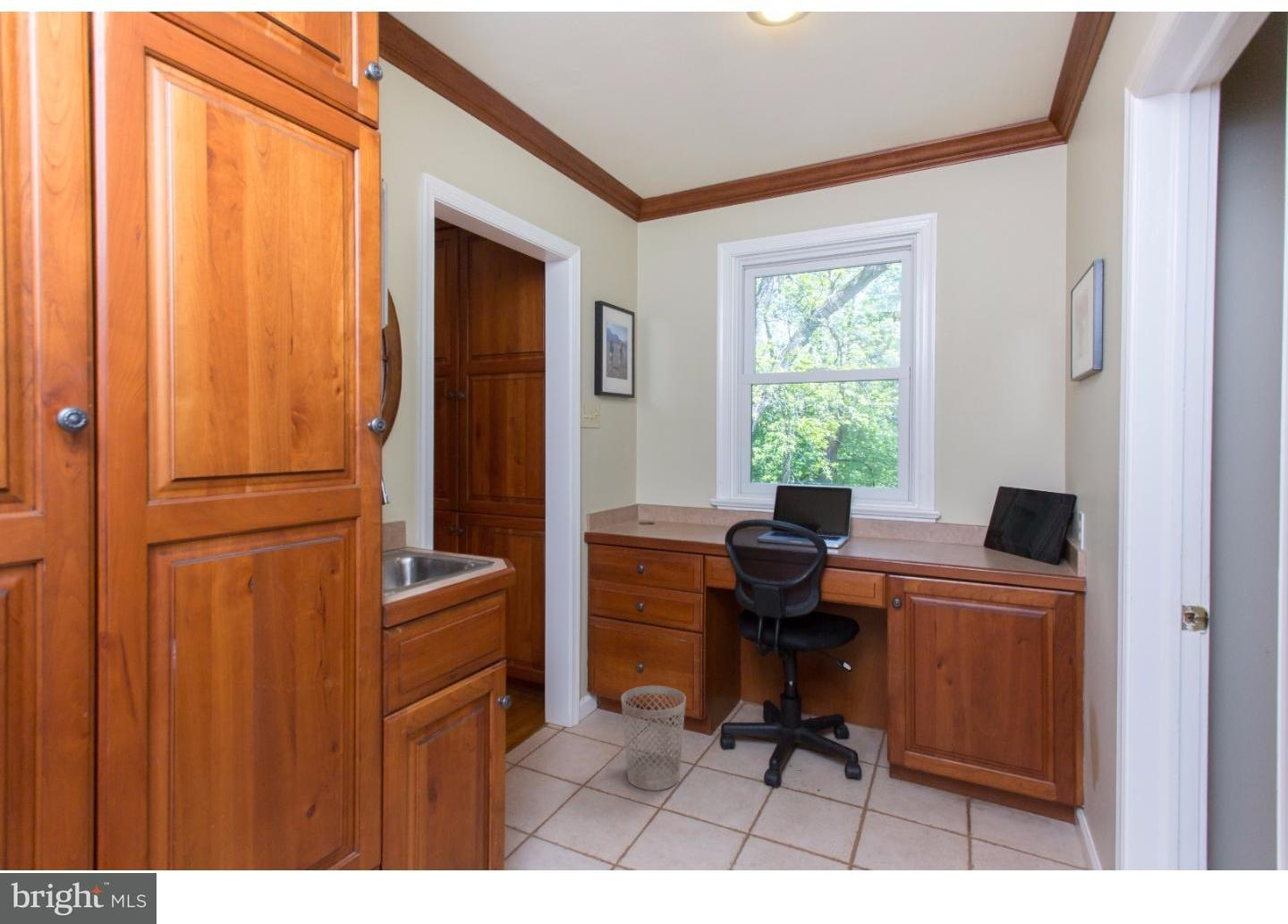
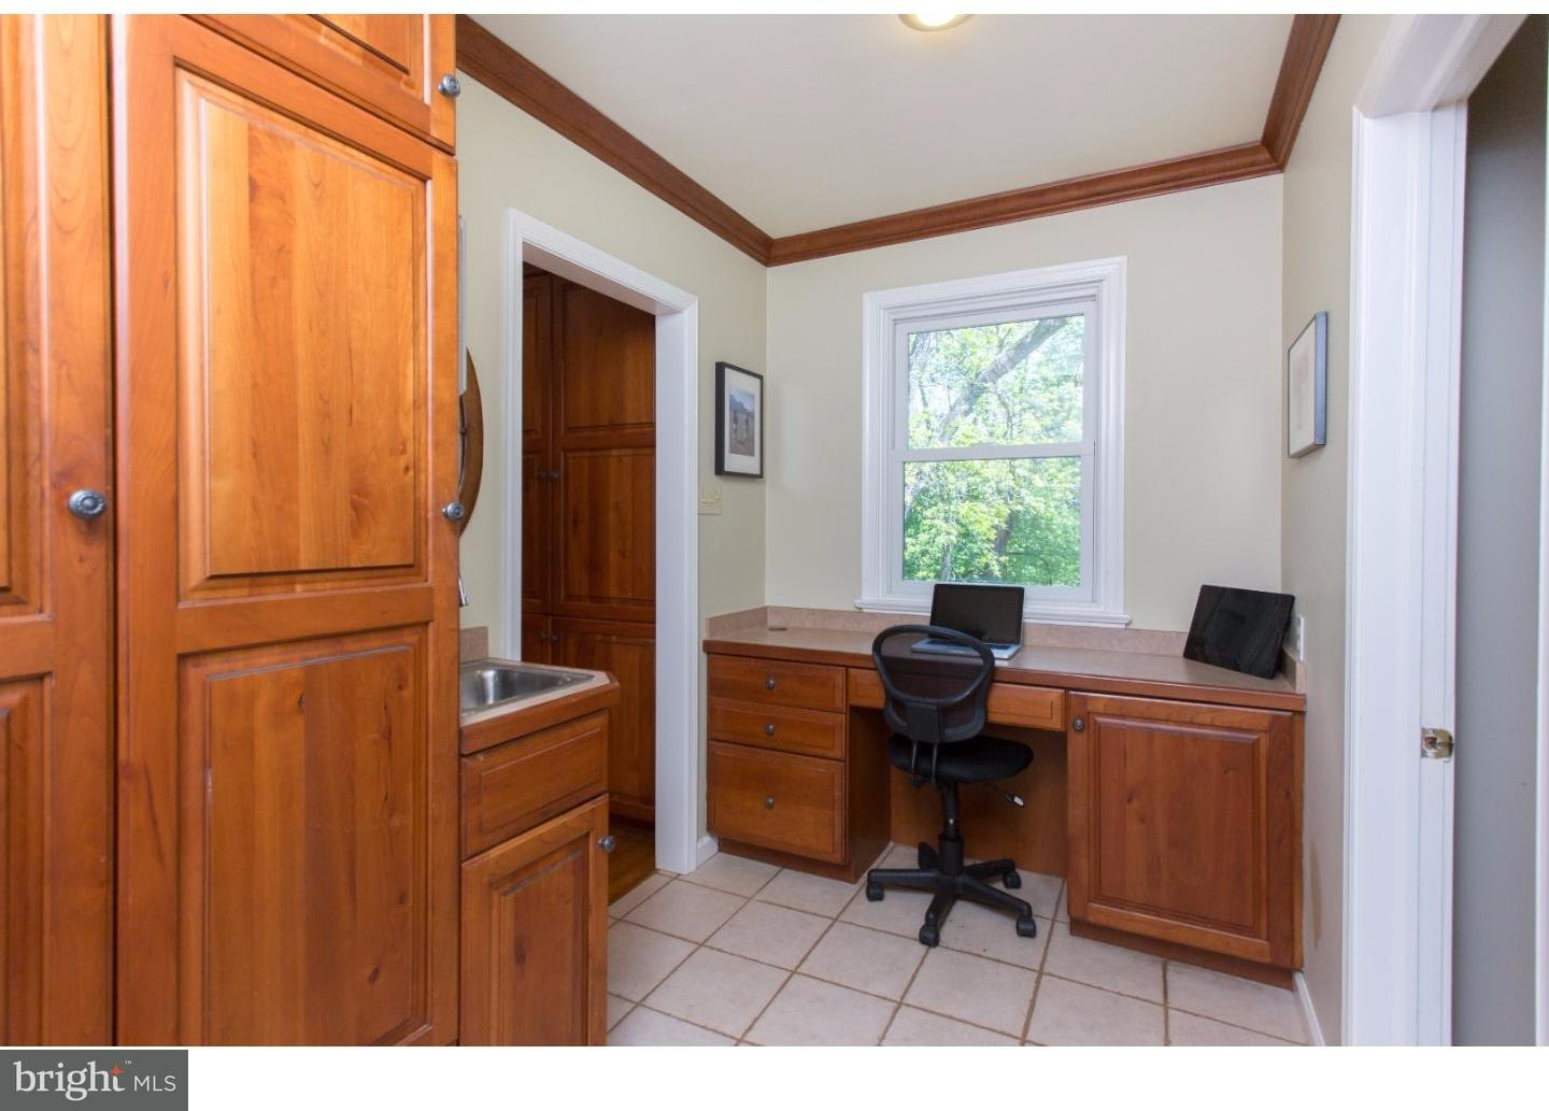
- wastebasket (653, 737)
